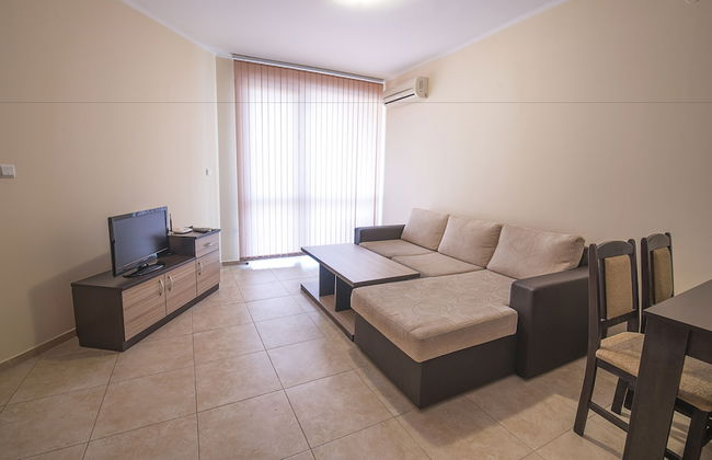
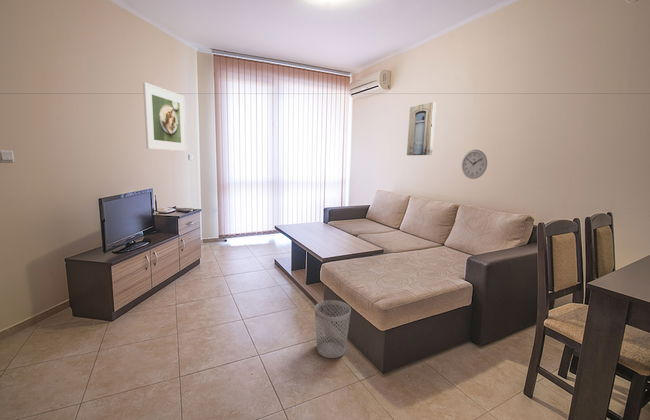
+ wall art (420, 130)
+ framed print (167, 120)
+ wastebasket (331, 329)
+ wall clock (473, 164)
